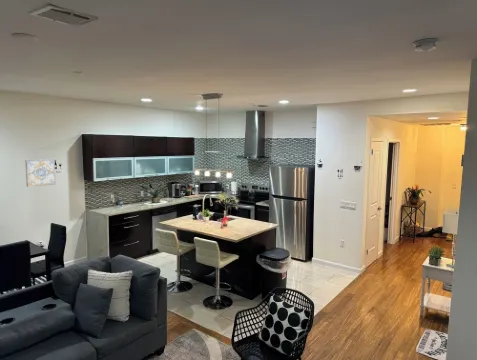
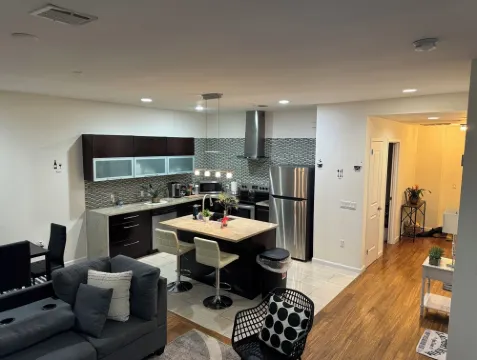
- wall art (40, 172)
